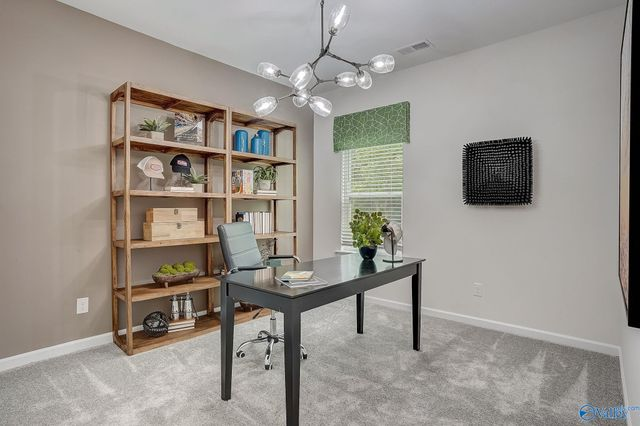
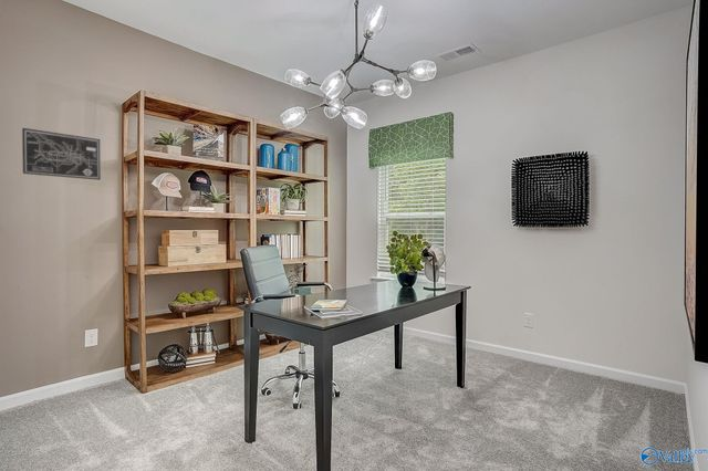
+ wall art (63, 155)
